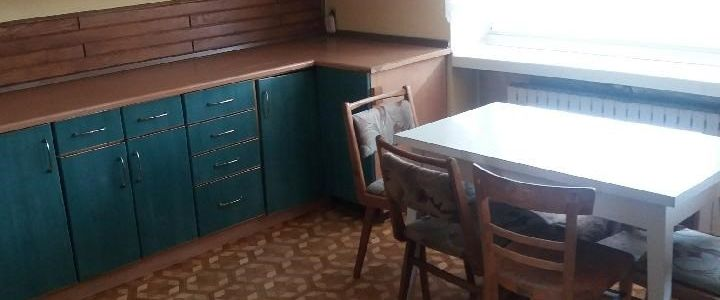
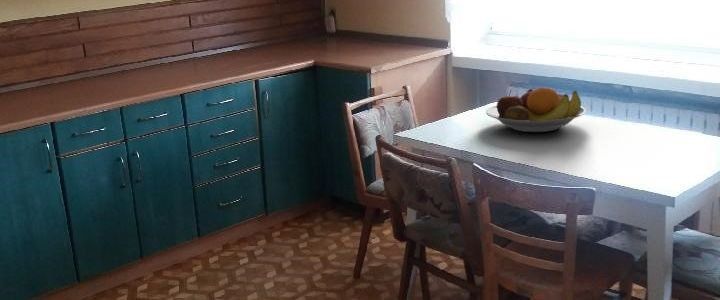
+ fruit bowl (535, 106)
